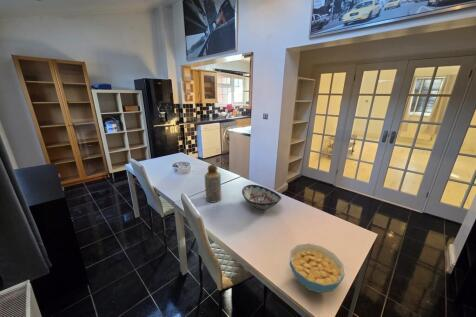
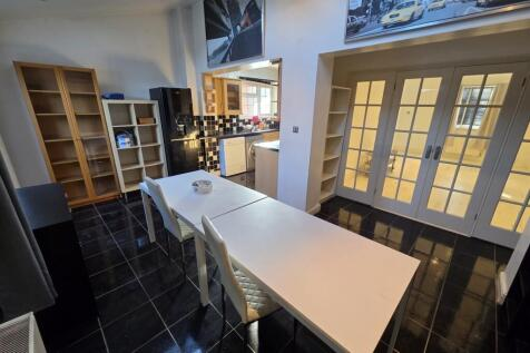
- cereal bowl (314, 271)
- bottle (212, 182)
- decorative bowl (260, 199)
